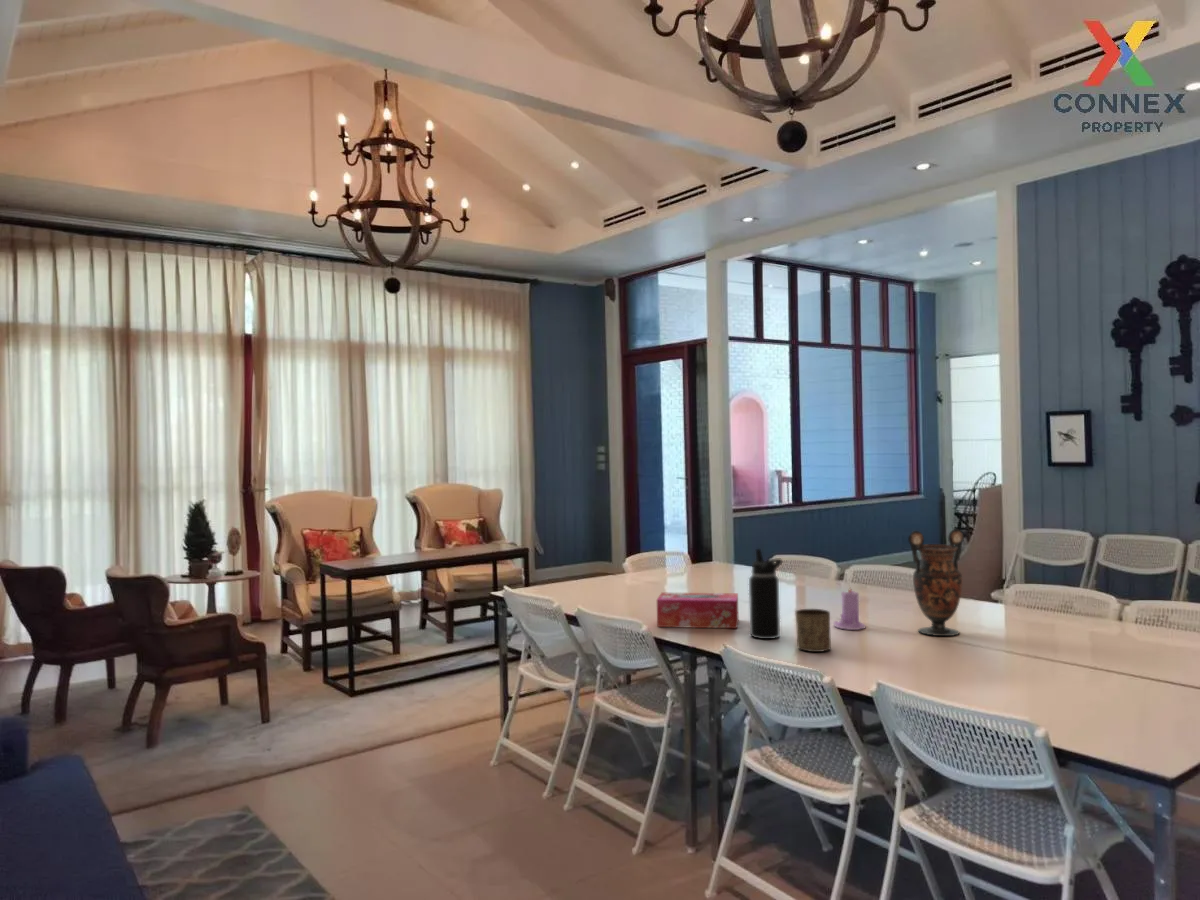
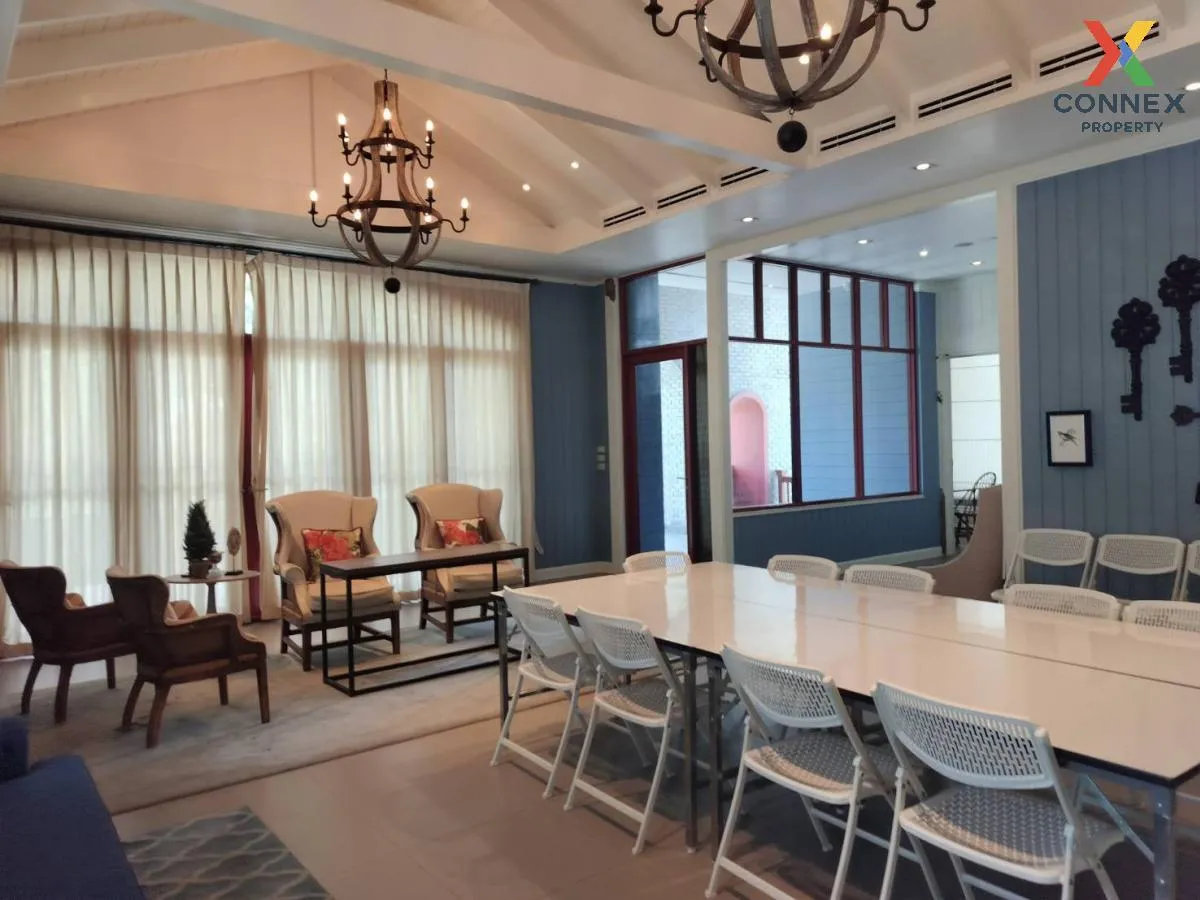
- candle (850, 606)
- vase (937, 580)
- tissue box (698, 609)
- cup (813, 630)
- water bottle (766, 593)
